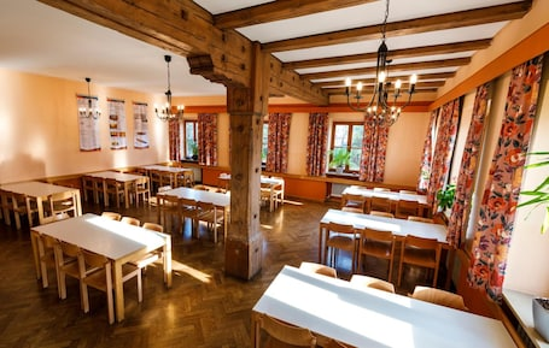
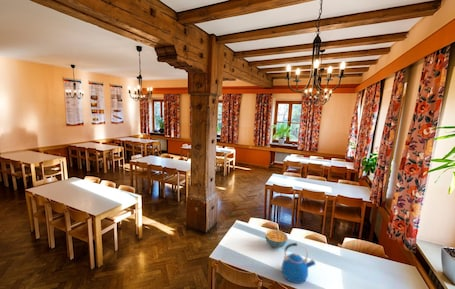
+ cereal bowl (275, 240)
+ kettle (298, 259)
